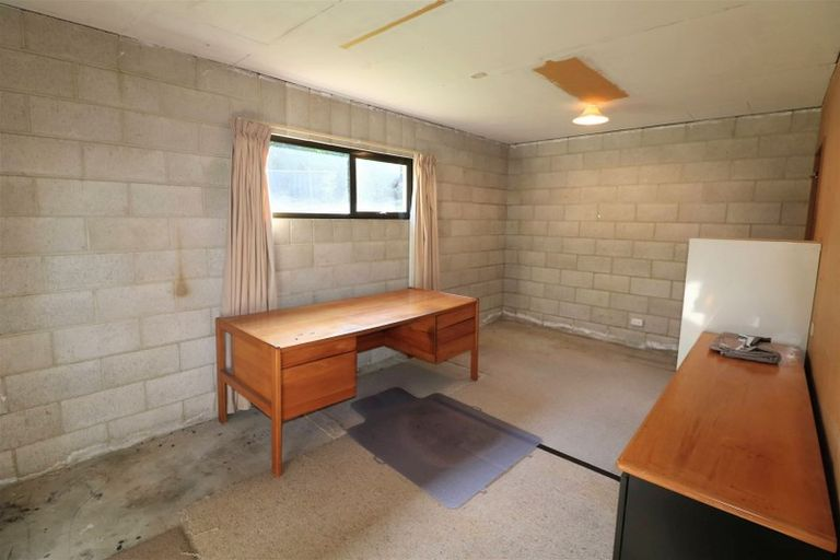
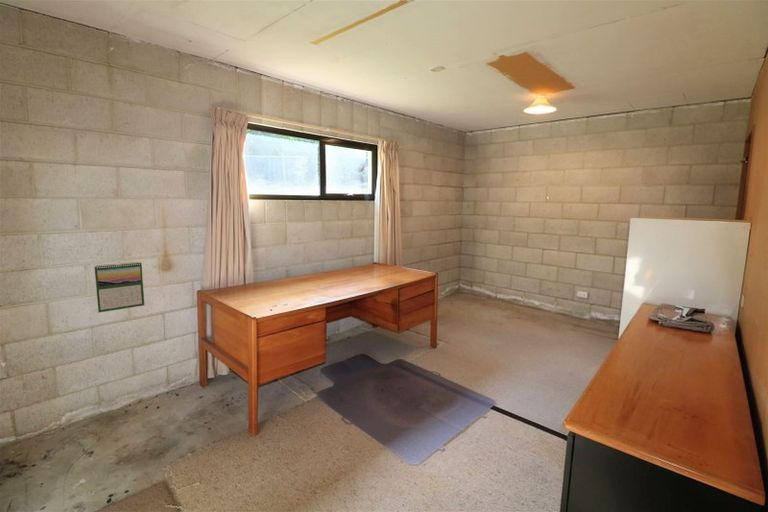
+ calendar (120, 285)
